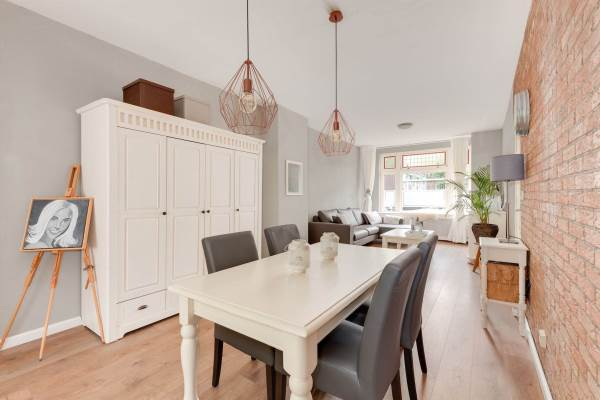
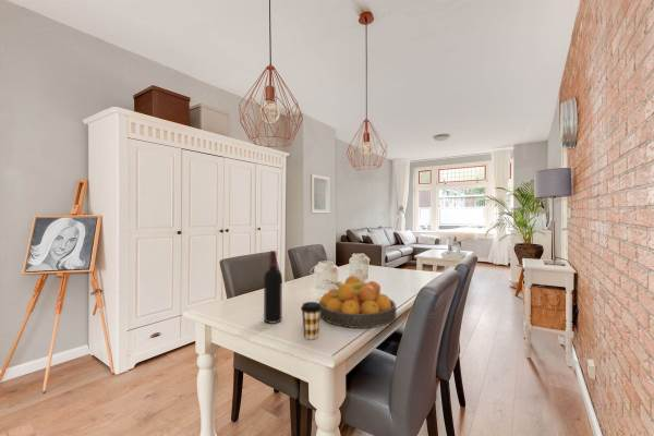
+ fruit bowl (356, 296)
+ wine bottle (272, 286)
+ coffee cup (311, 320)
